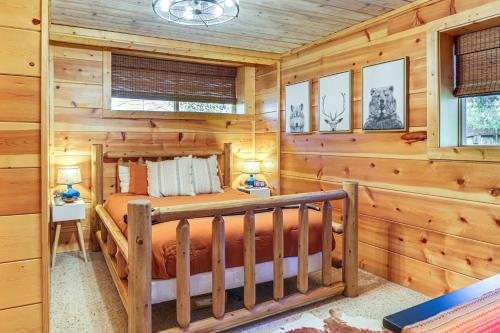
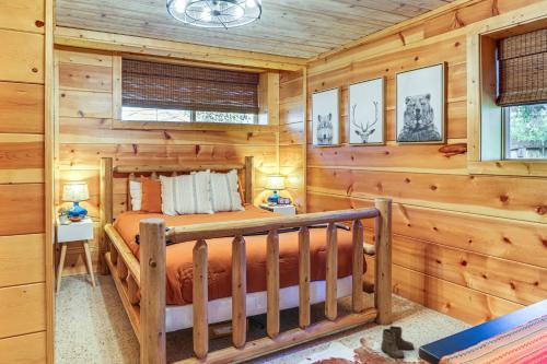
+ boots (396, 340)
